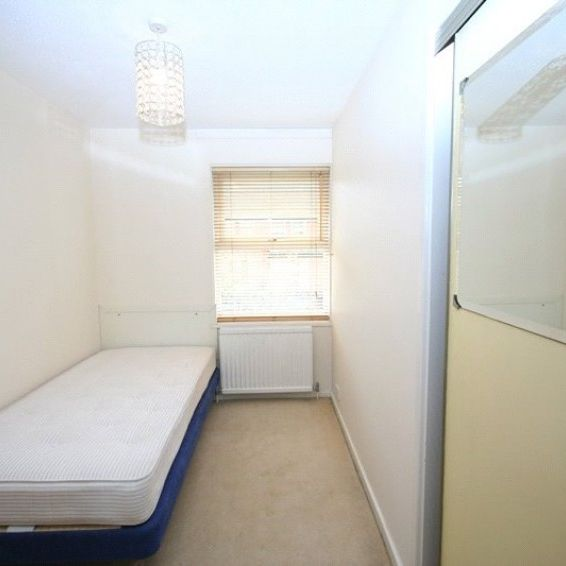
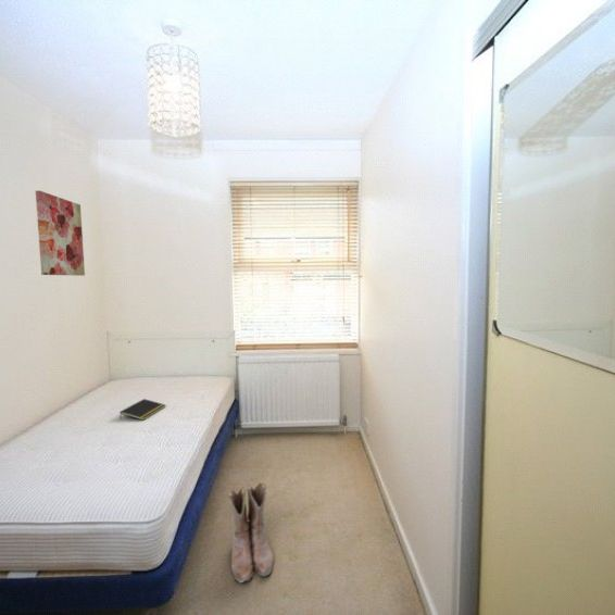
+ notepad (143, 409)
+ boots (250, 526)
+ wall art (62, 237)
